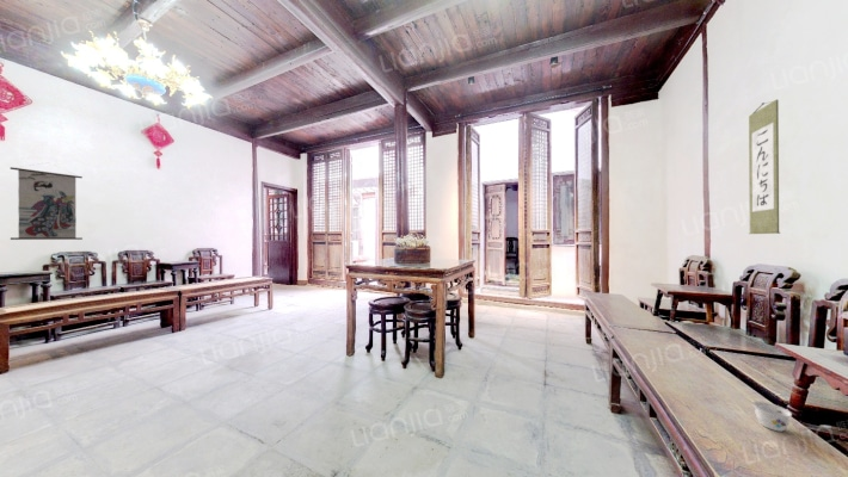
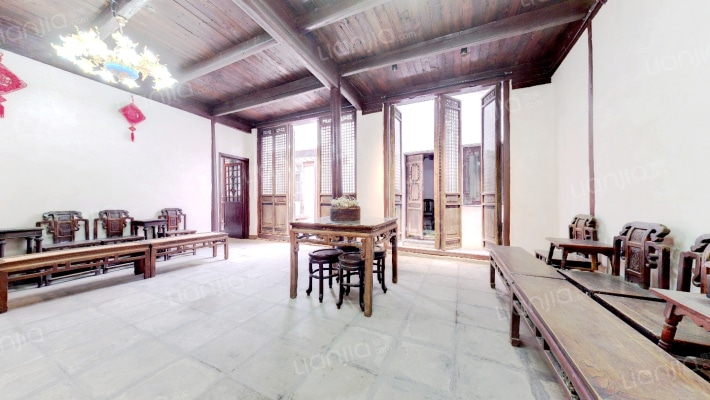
- teacup (774, 417)
- wall scroll (48, 200)
- wall scroll (762, 168)
